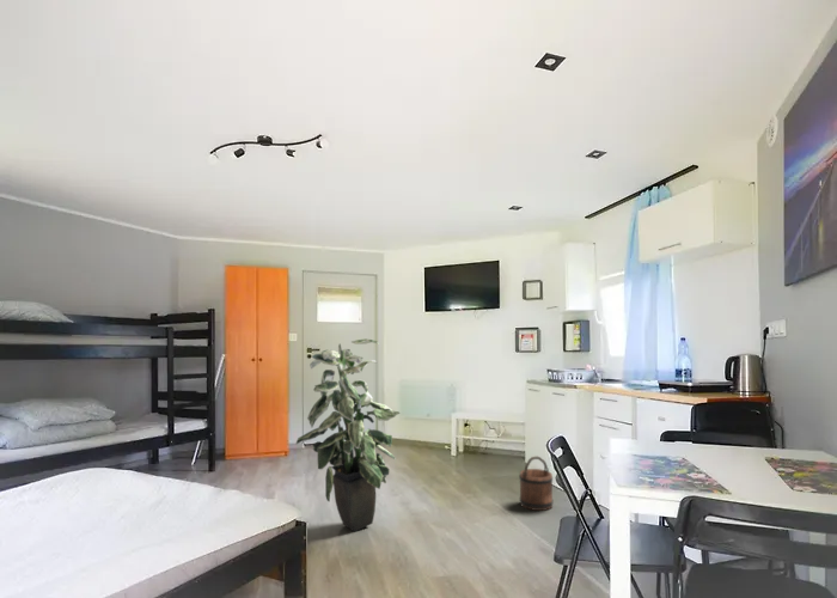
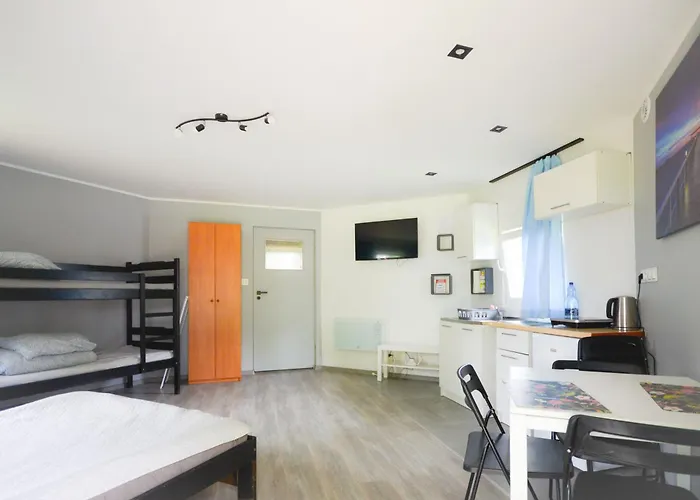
- indoor plant (353, 433)
- bucket (536, 480)
